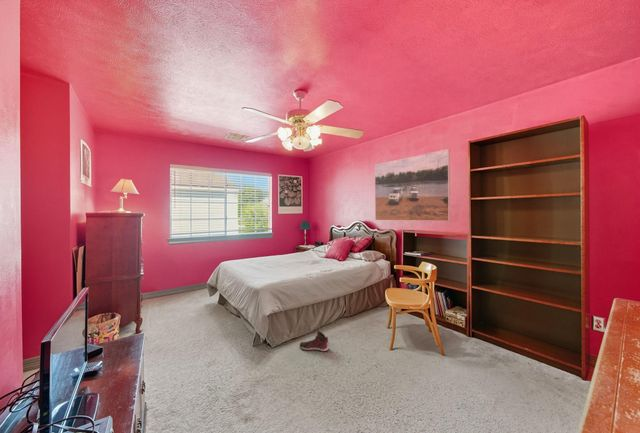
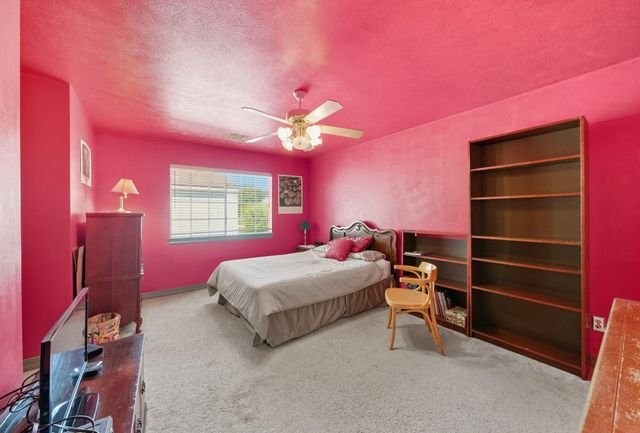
- sneaker (314, 339)
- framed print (407, 189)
